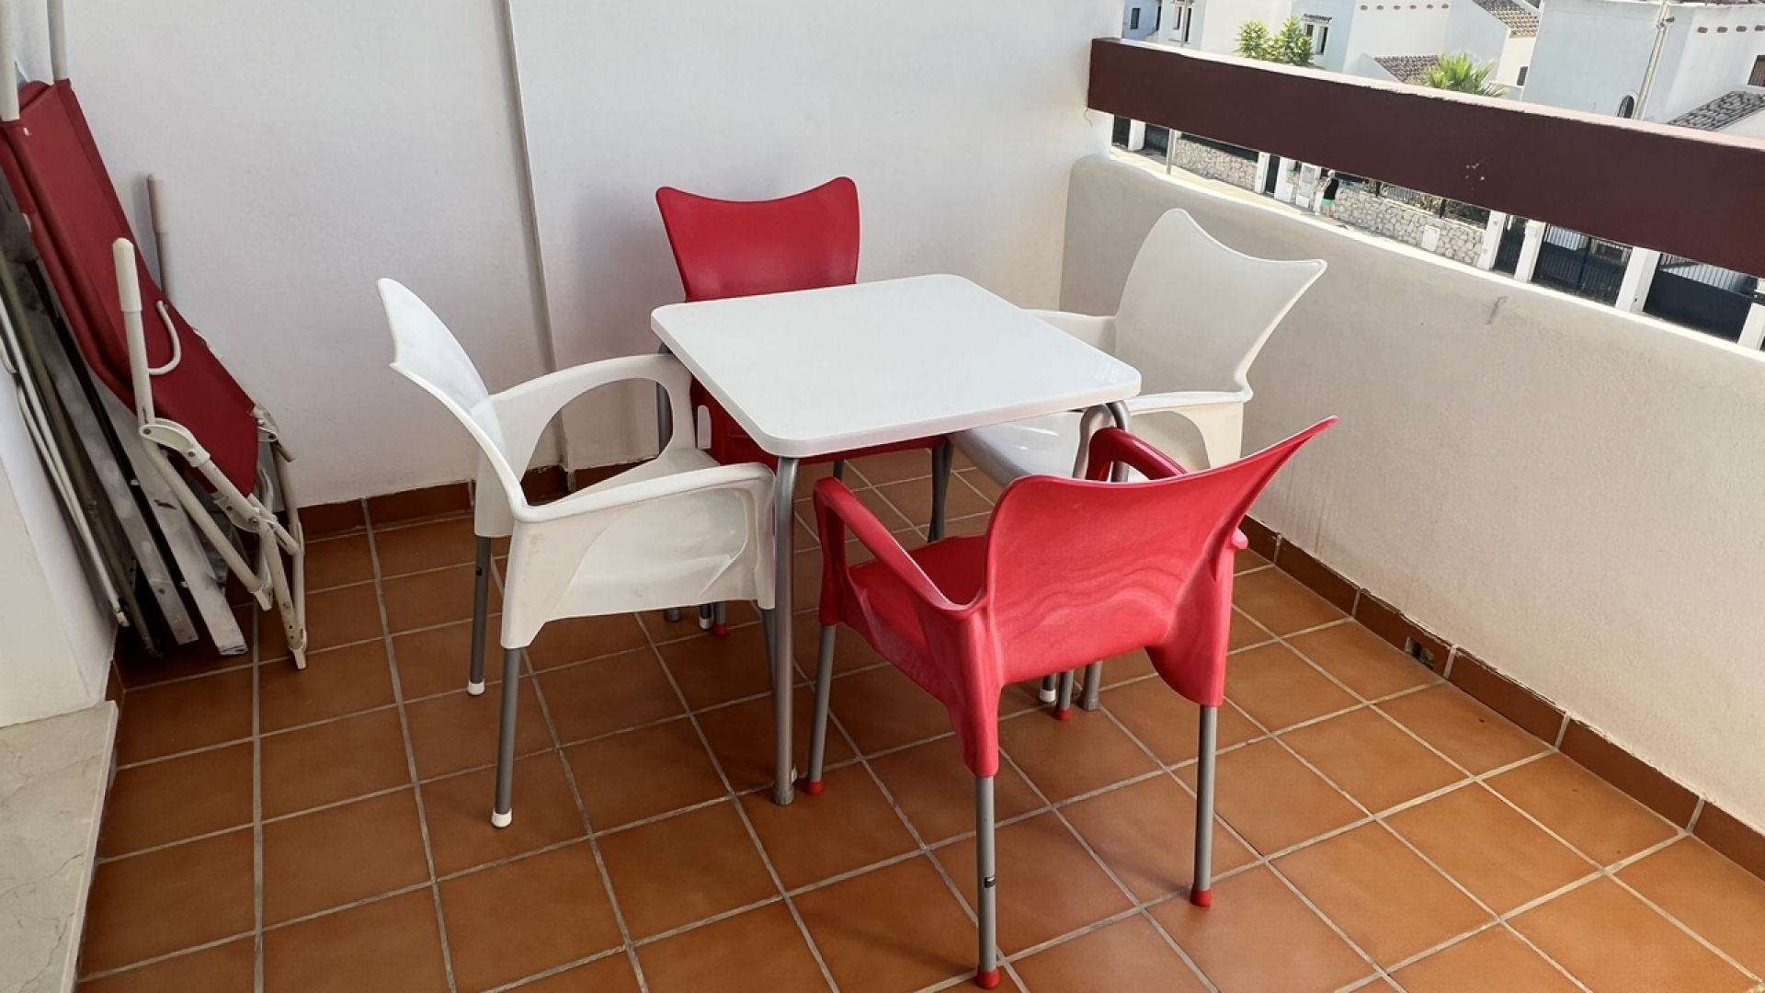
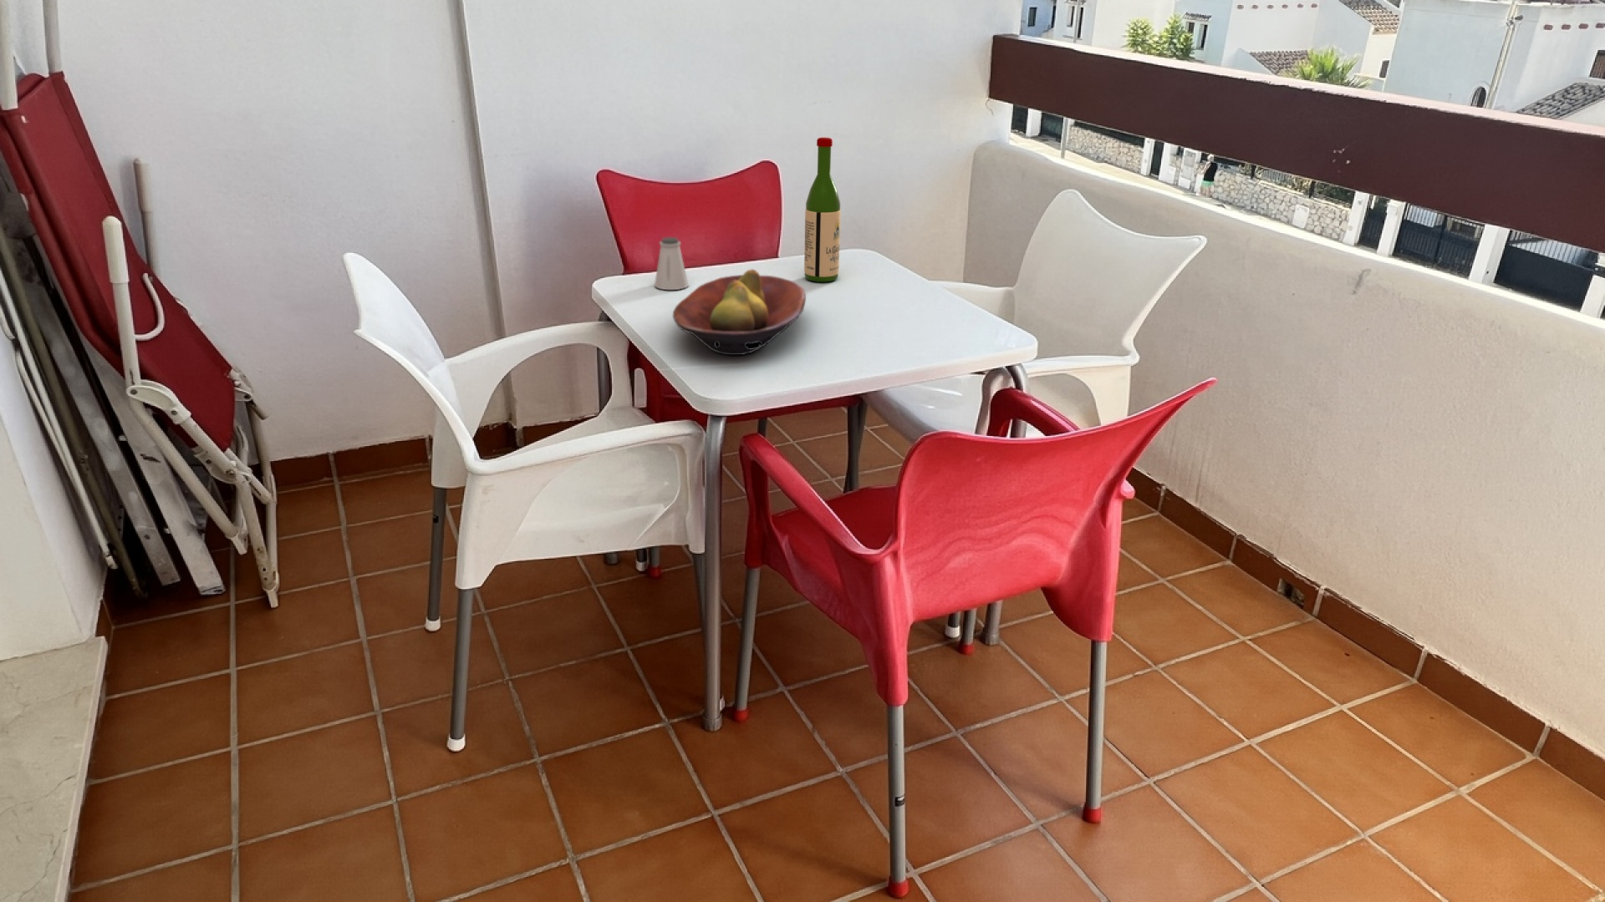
+ fruit bowl (742, 305)
+ saltshaker (670, 262)
+ wine bottle (822, 209)
